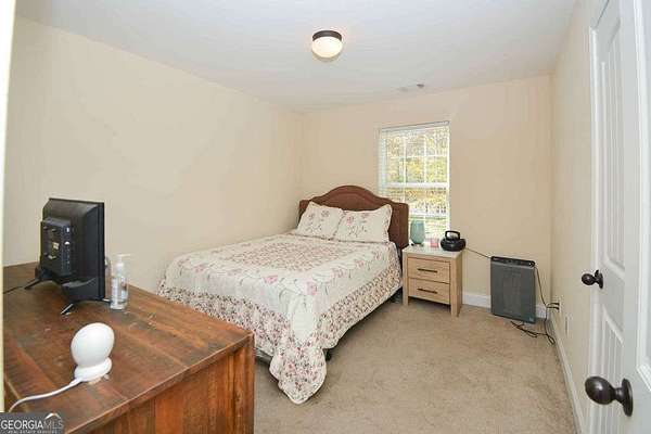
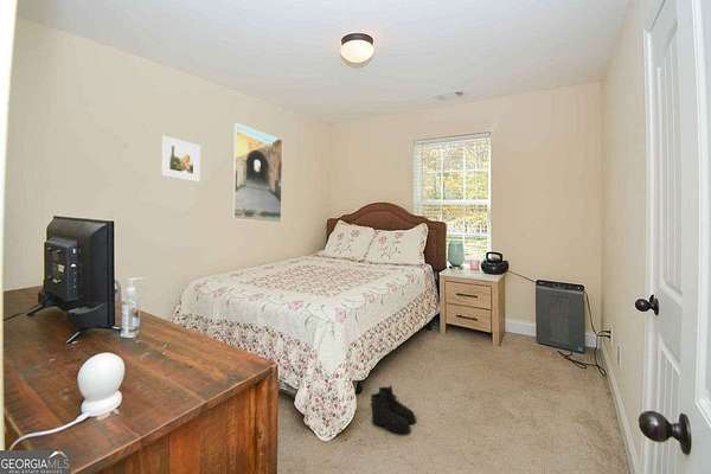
+ boots (392, 405)
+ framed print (258, 177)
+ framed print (181, 159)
